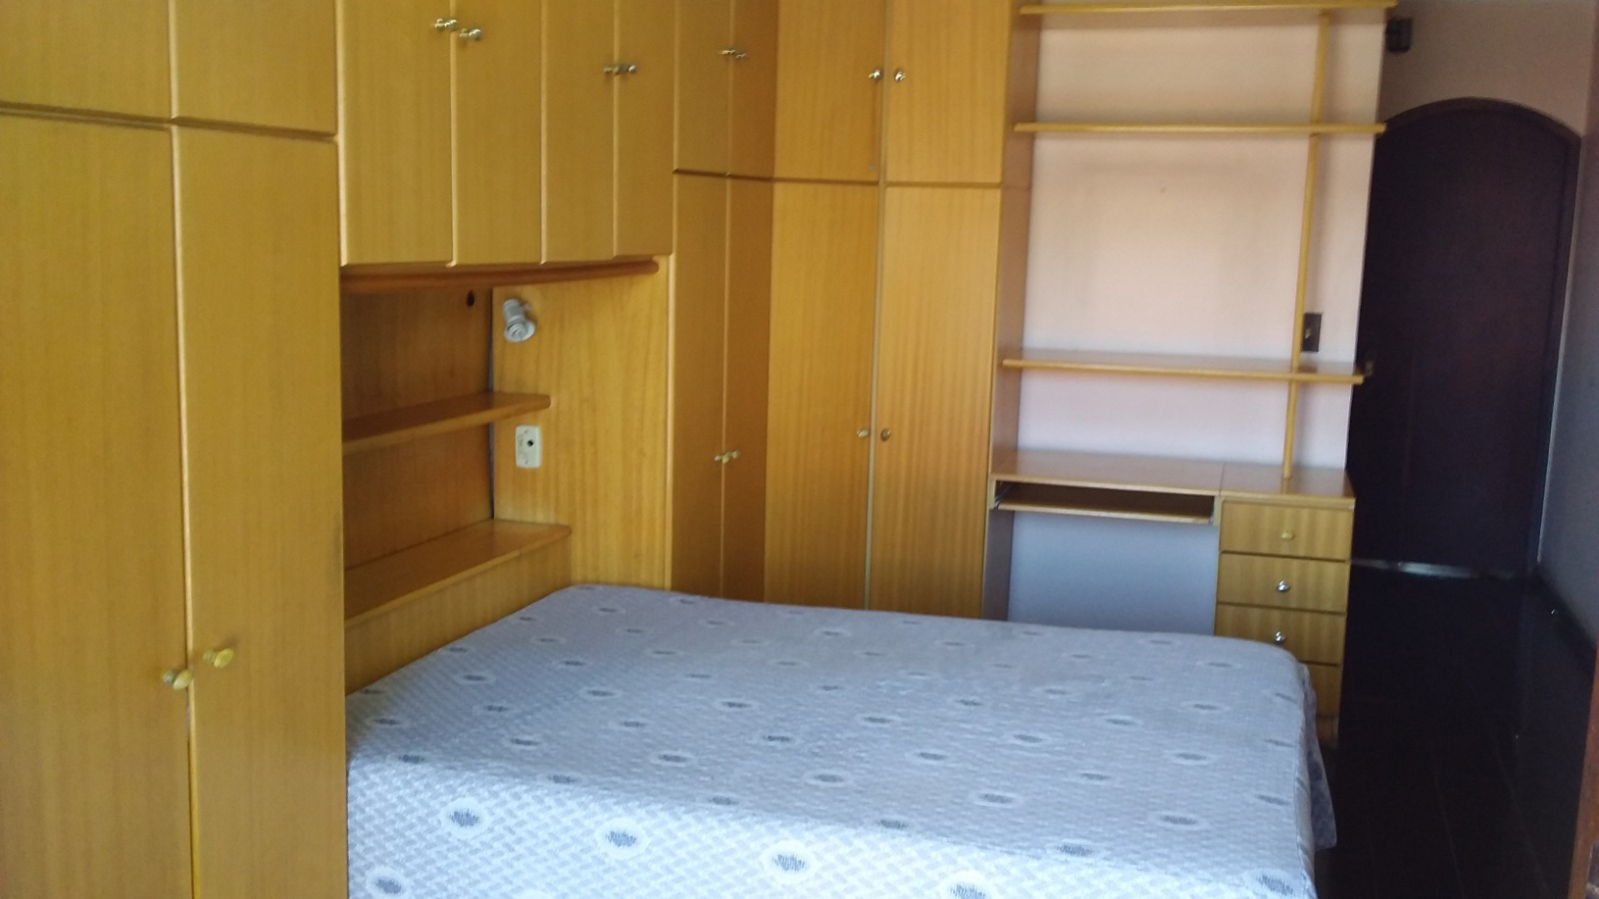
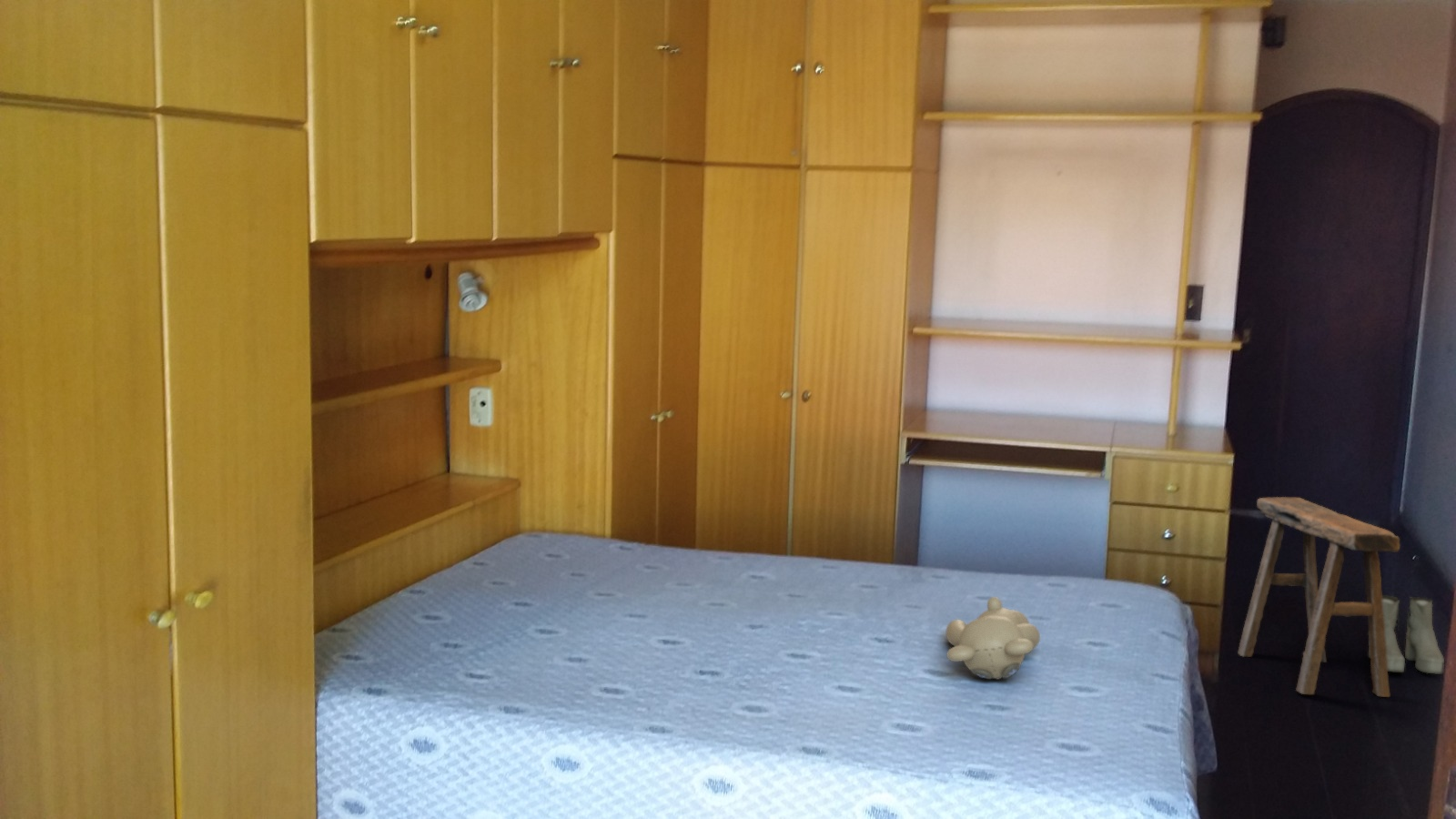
+ teddy bear (988, 632)
+ stool (1316, 593)
+ boots (1407, 633)
